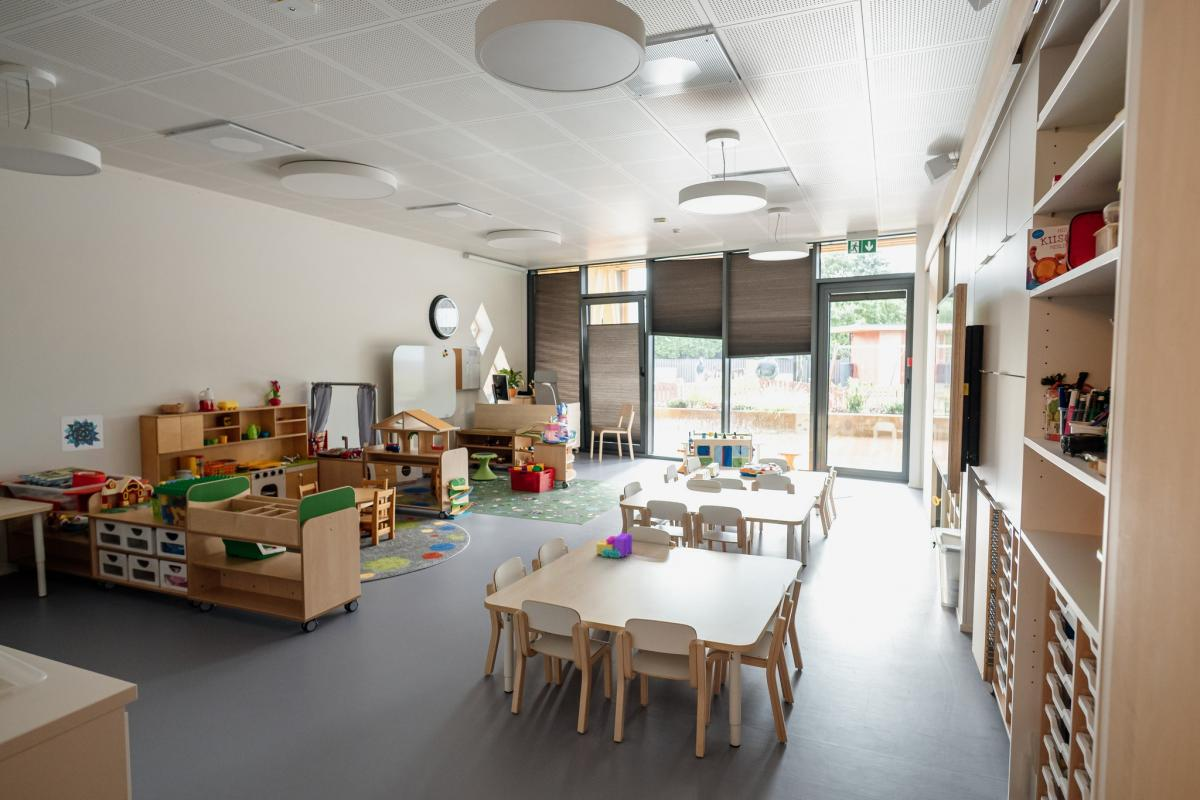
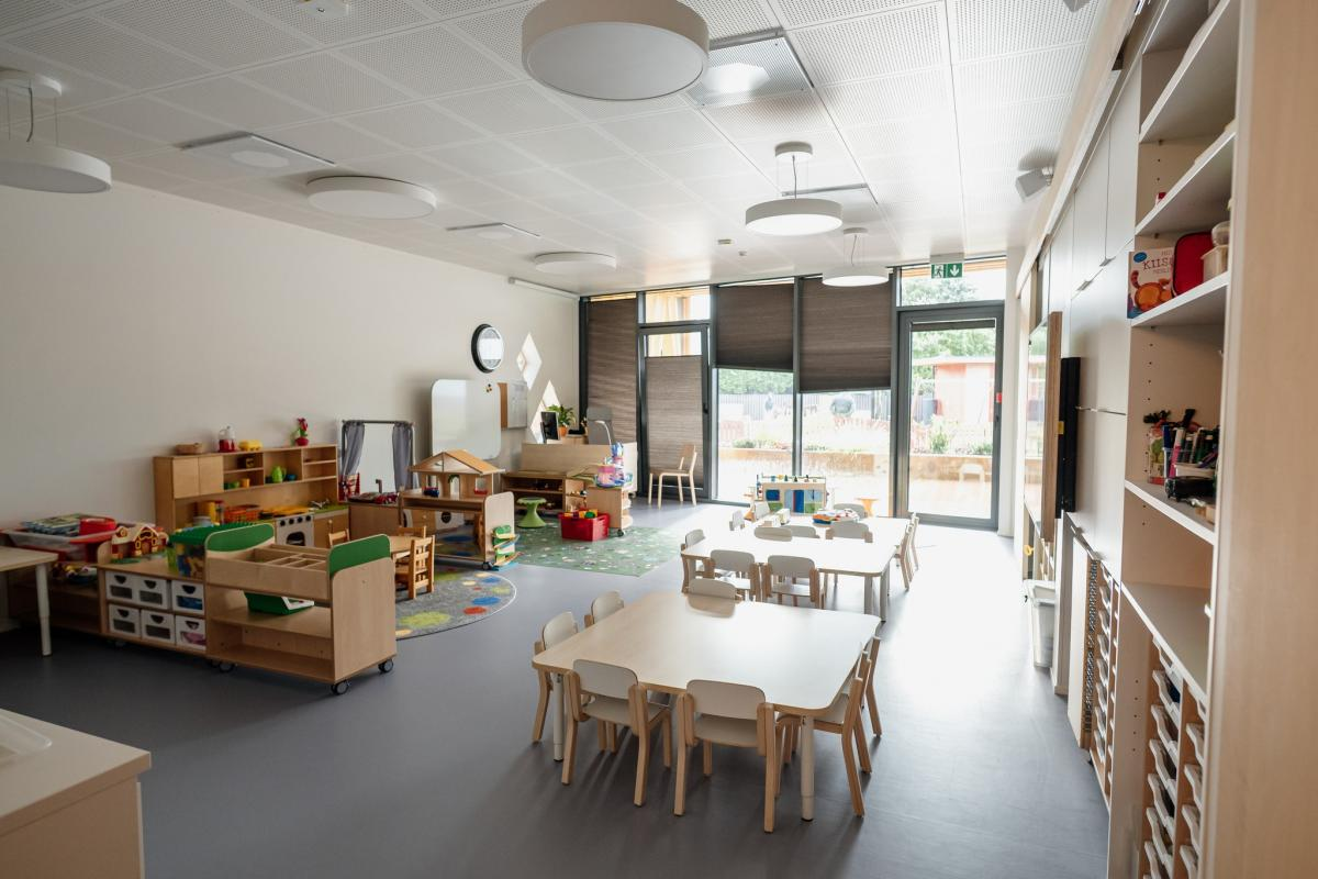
- toy blocks (614, 544)
- wall art (81, 432)
